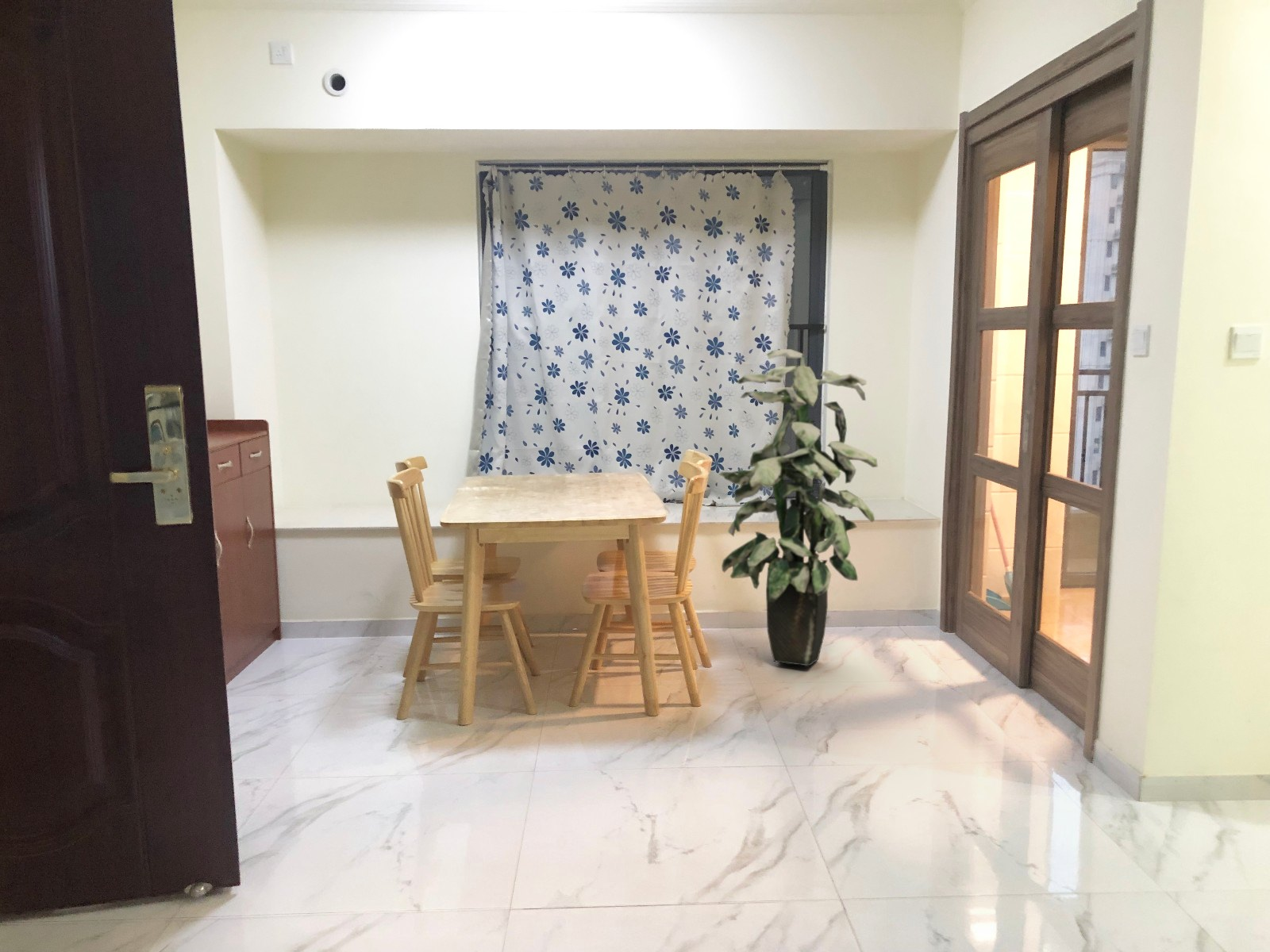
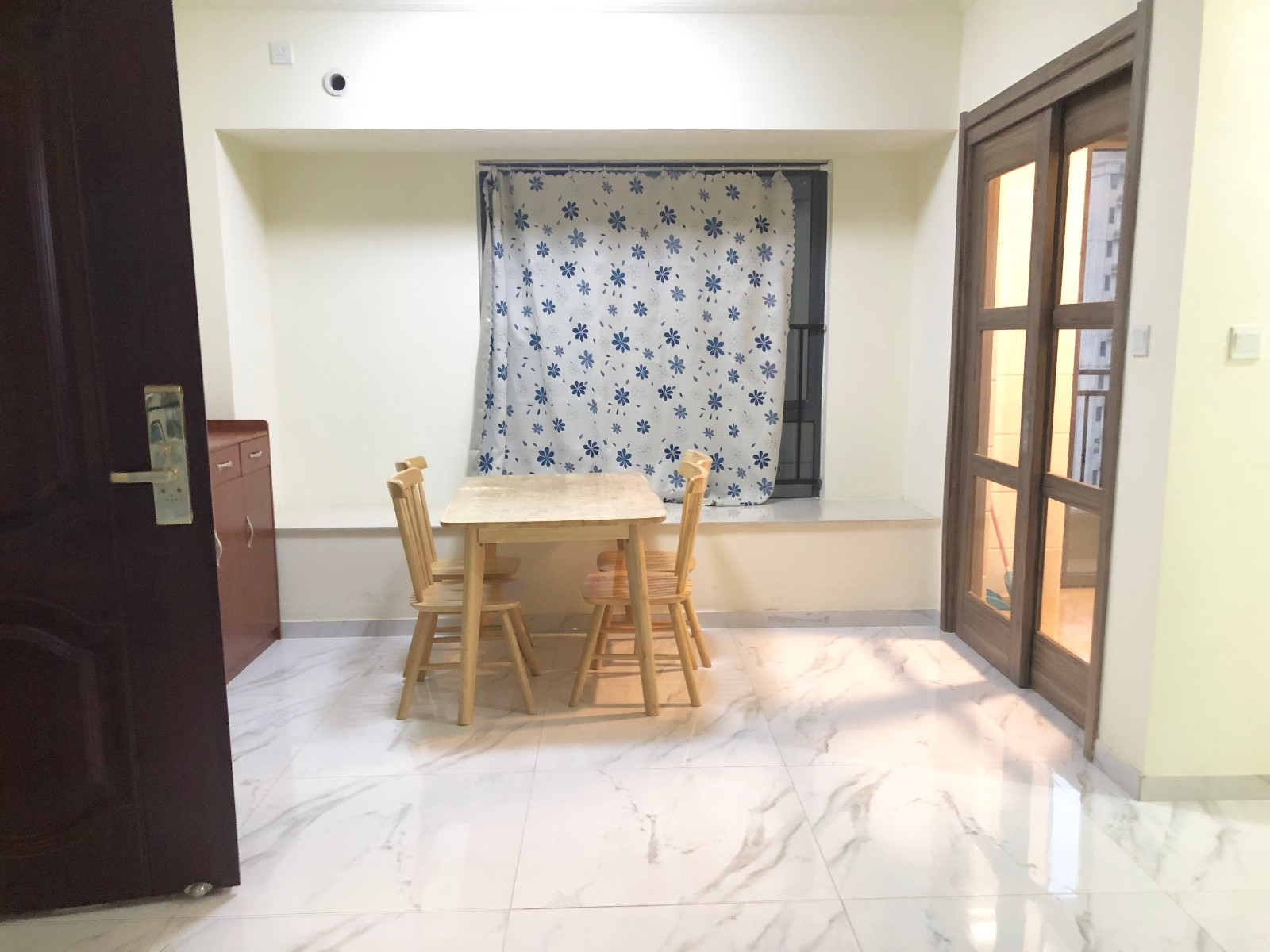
- indoor plant (792, 507)
